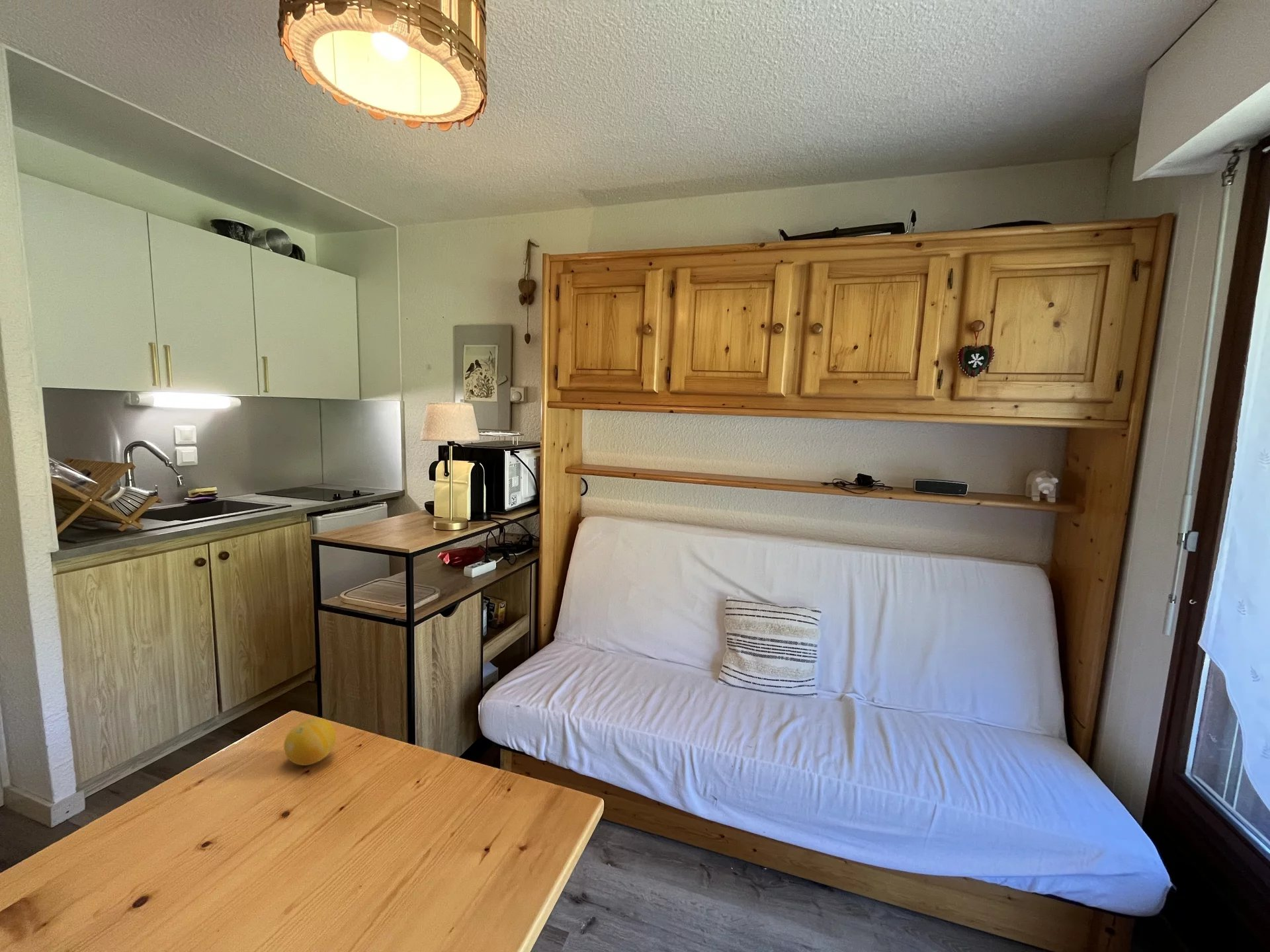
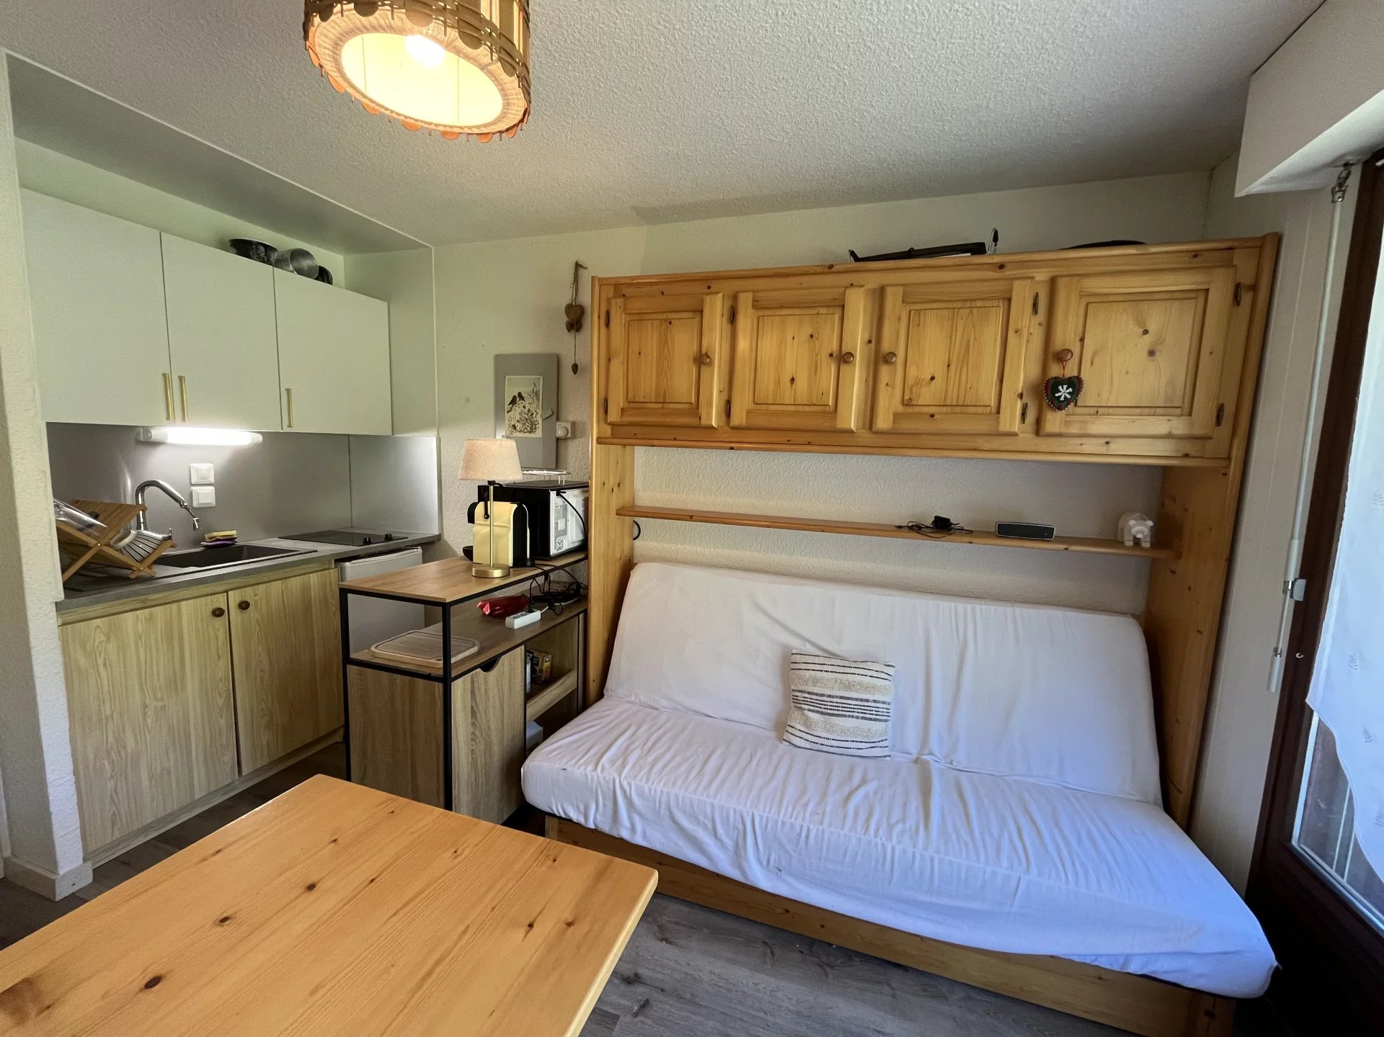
- fruit (310, 741)
